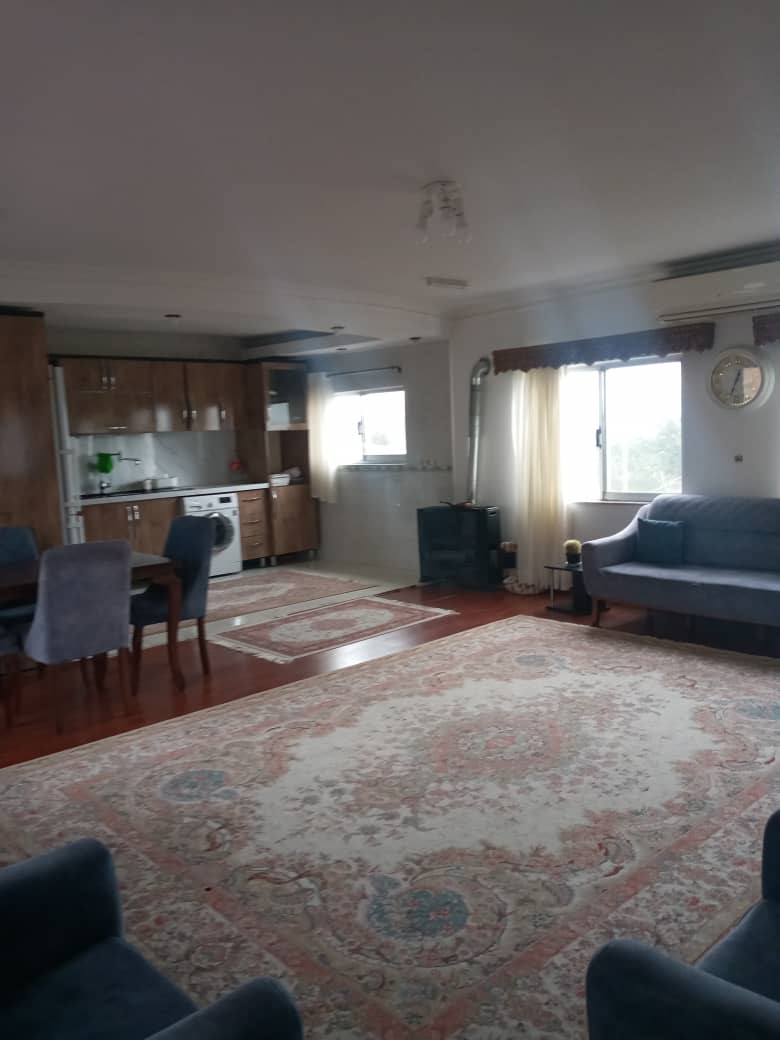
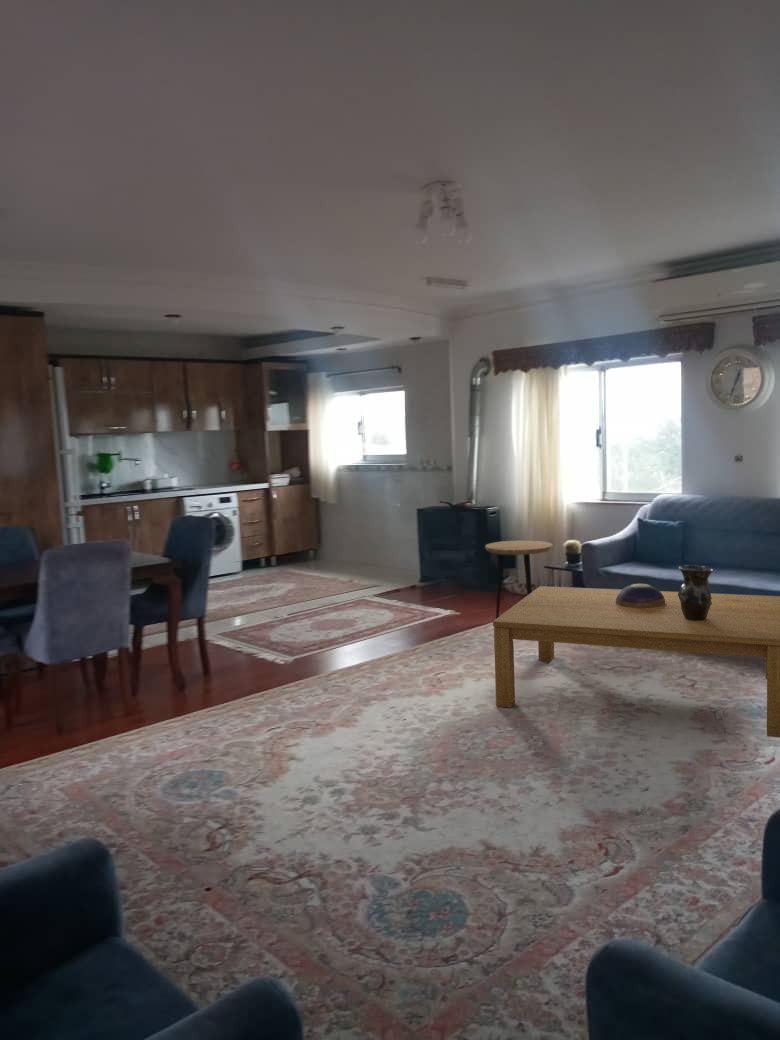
+ decorative bowl (640, 593)
+ side table (526, 583)
+ coffee table (643, 648)
+ vase (694, 592)
